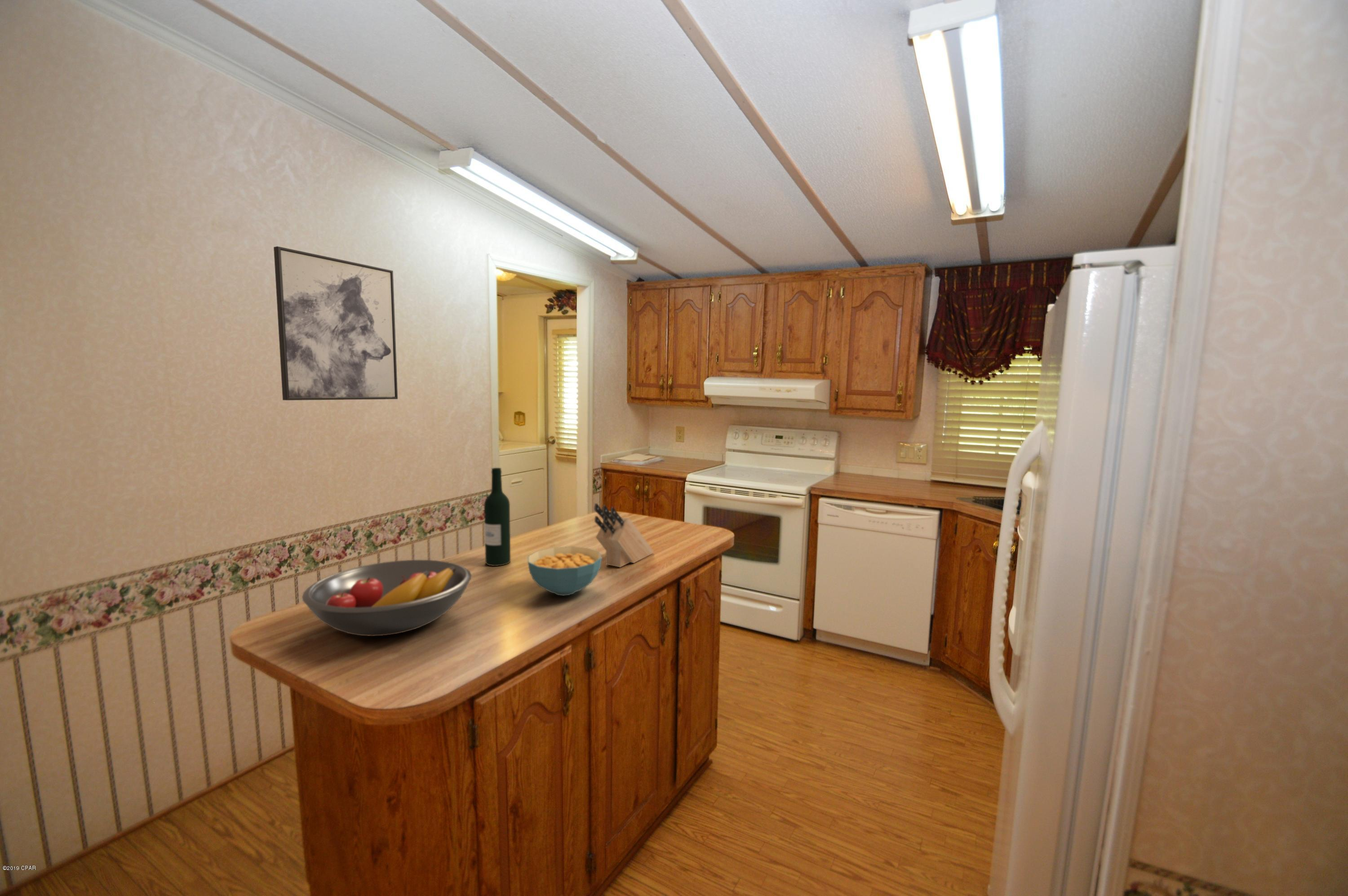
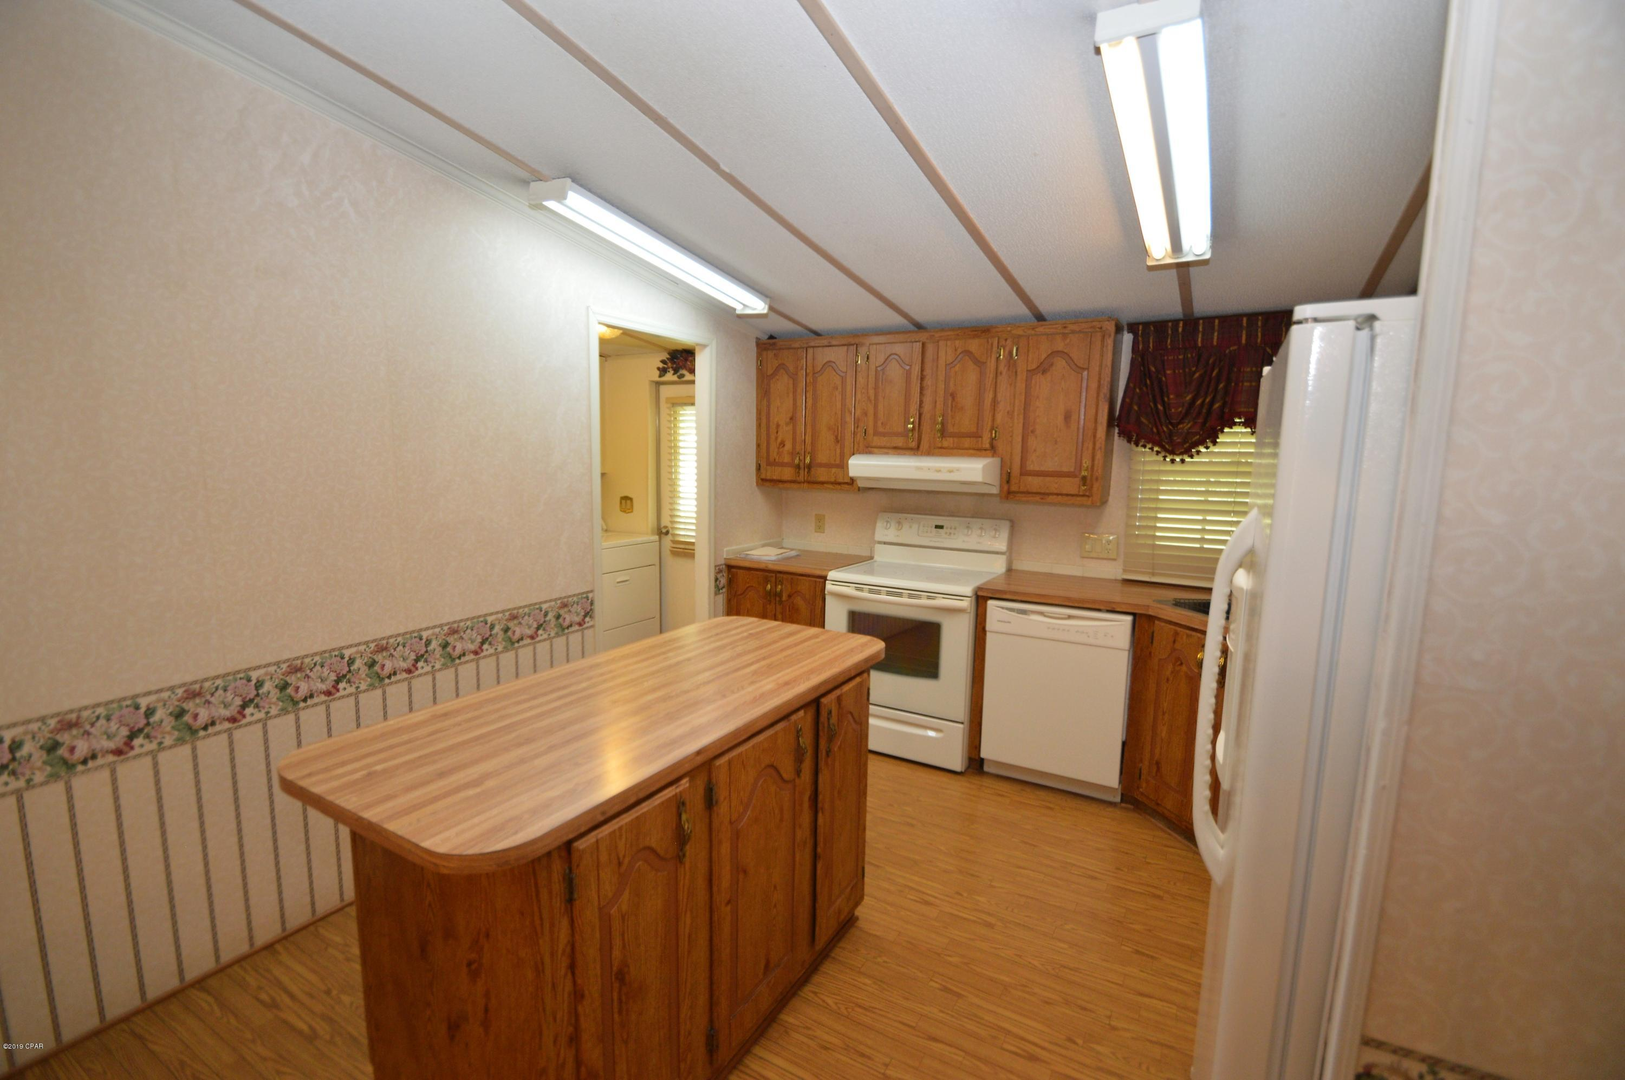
- knife block (623, 530)
- cereal bowl (565, 574)
- fruit bowl (392, 596)
- wine bottle (497, 516)
- wall art (341, 330)
